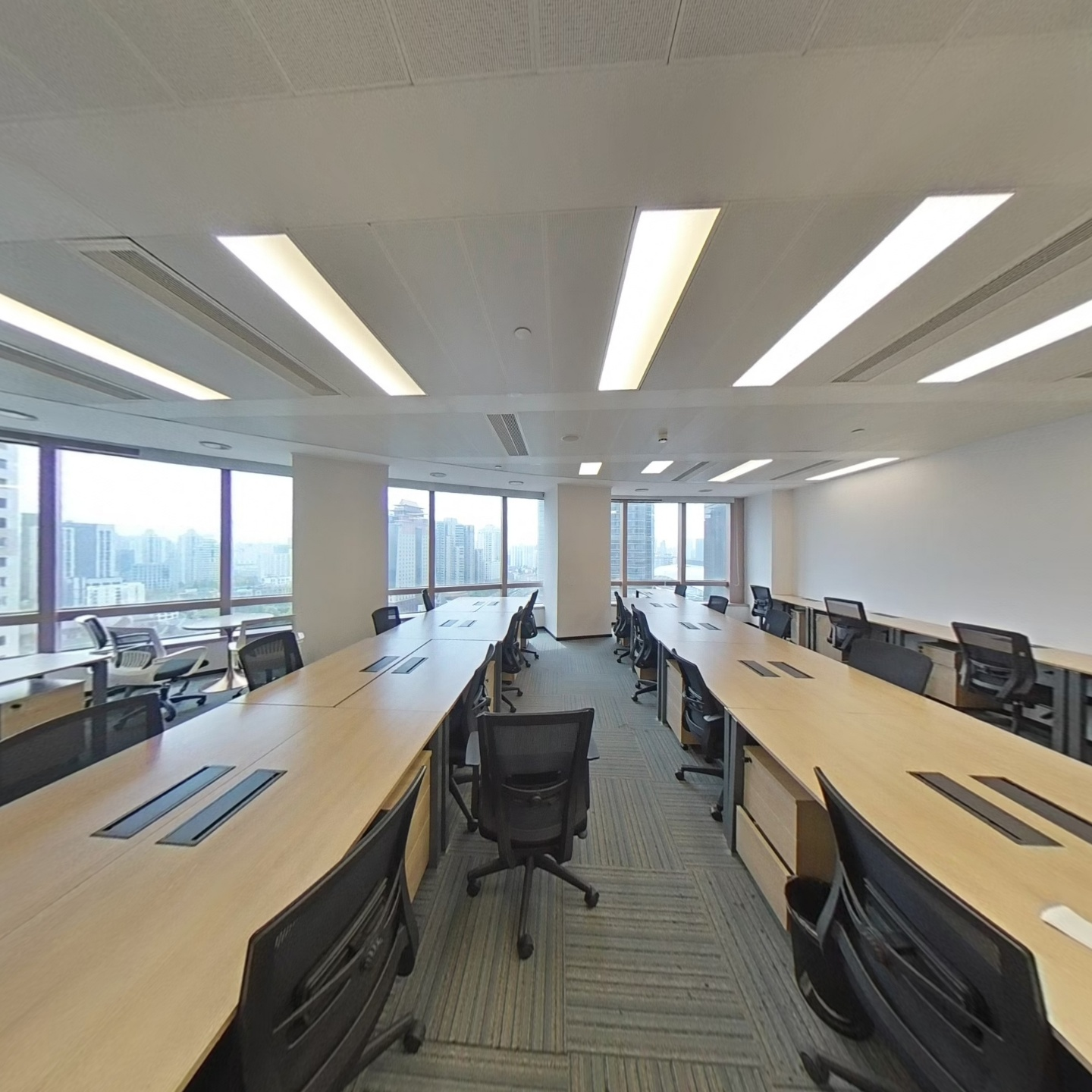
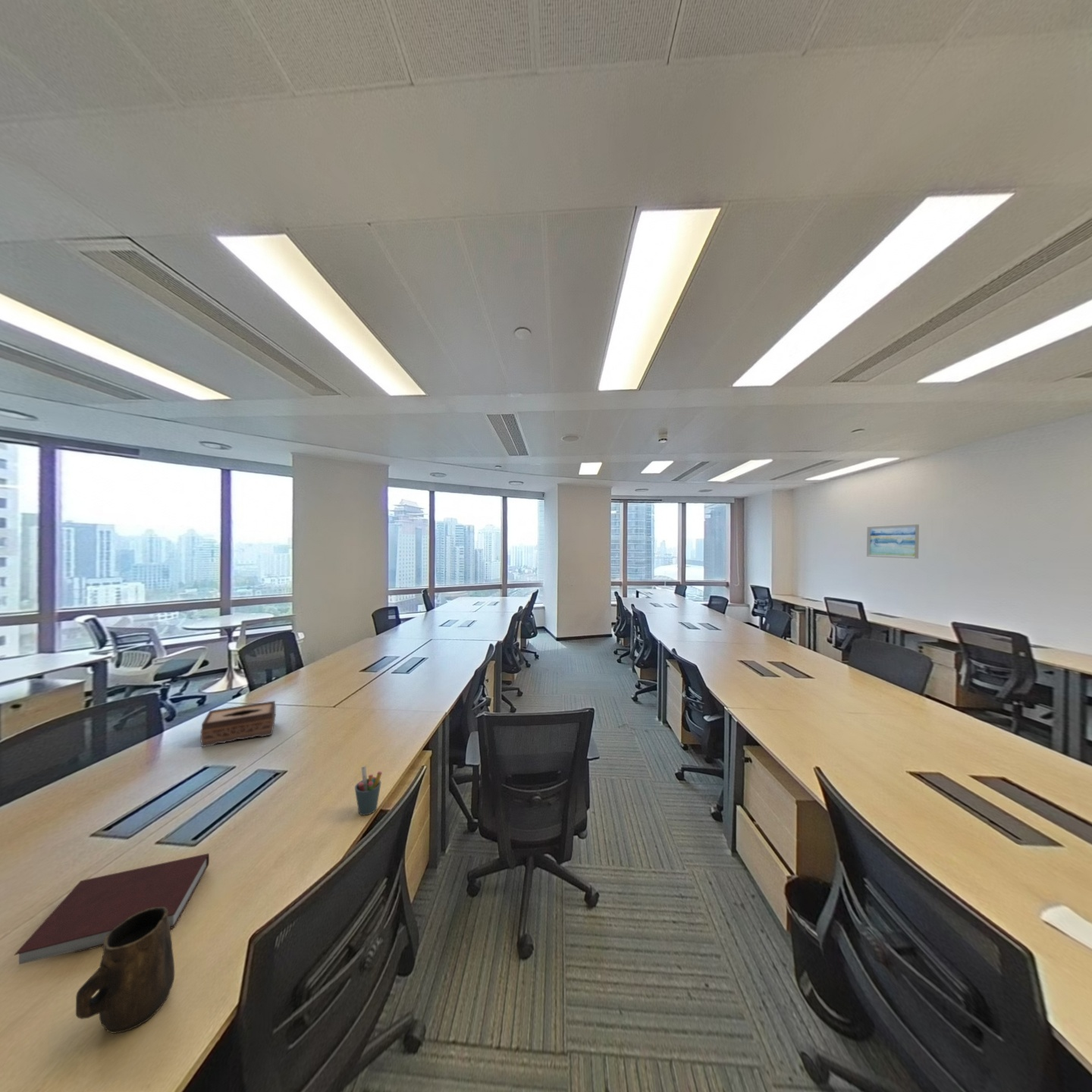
+ notebook (125, 902)
+ tissue box (240, 723)
+ mug (133, 969)
+ pen holder (368, 790)
+ wall art (890, 541)
